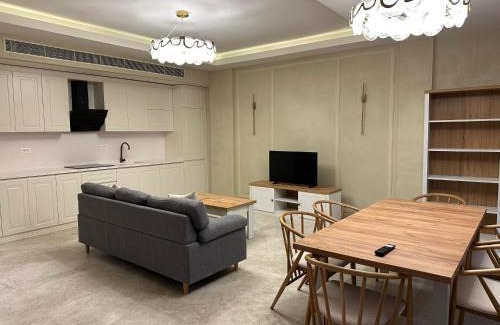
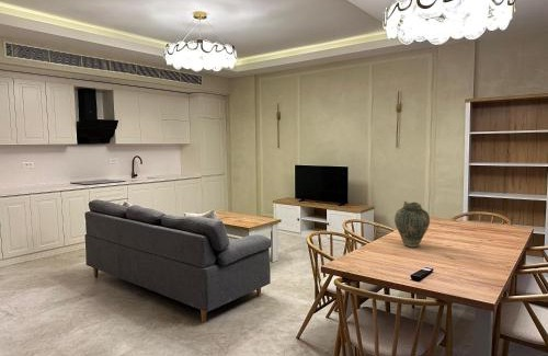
+ vase (411, 223)
